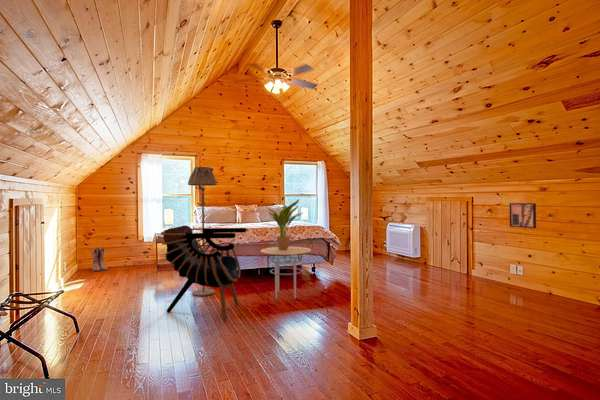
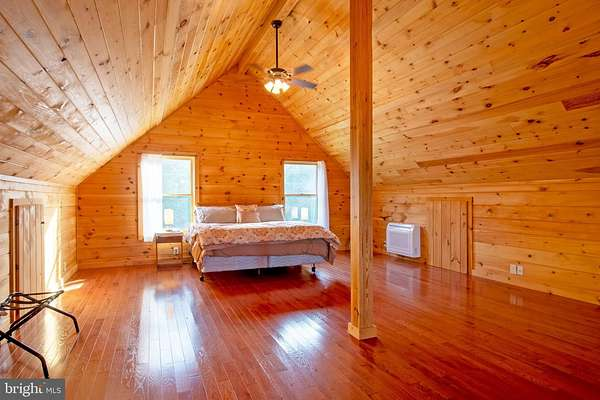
- floor lamp (202, 230)
- potted plant (286, 224)
- wall art (522, 215)
- side table (286, 274)
- armchair (204, 269)
- boots (99, 258)
